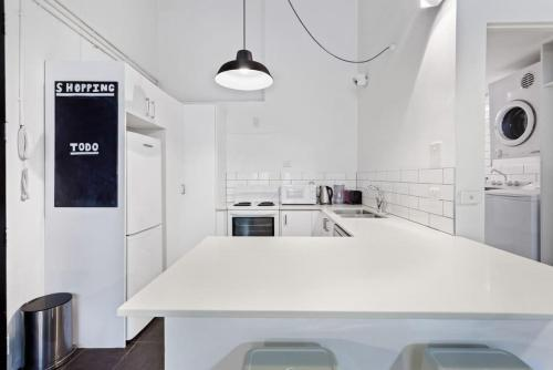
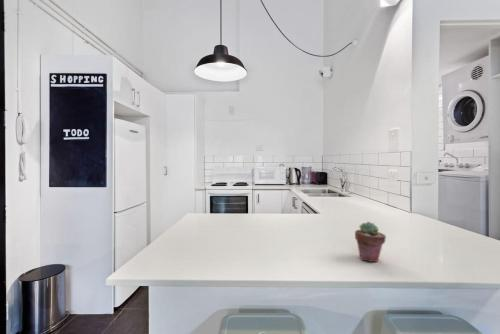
+ potted succulent (369, 240)
